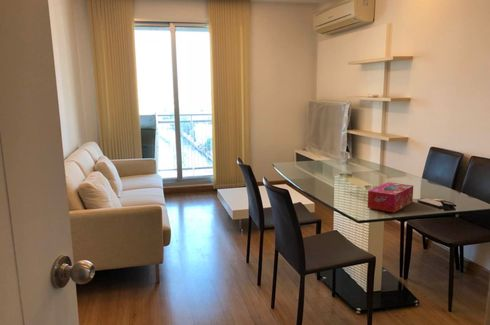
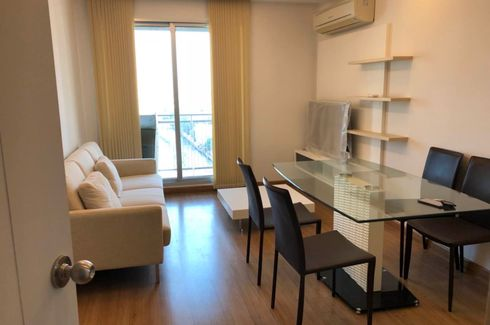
- tissue box (390, 196)
